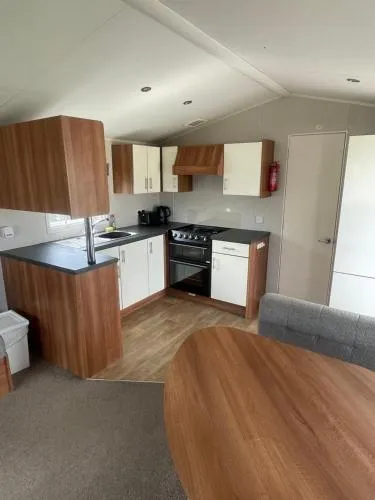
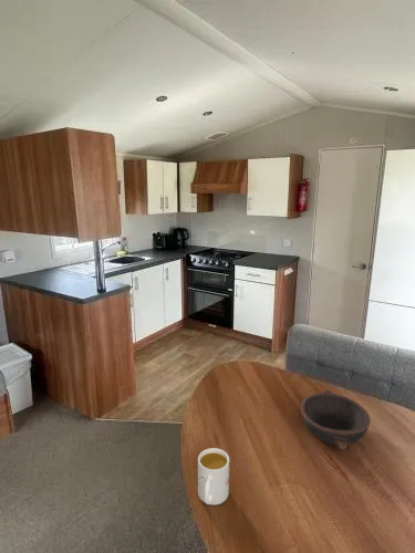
+ bowl (333, 421)
+ mug (211, 480)
